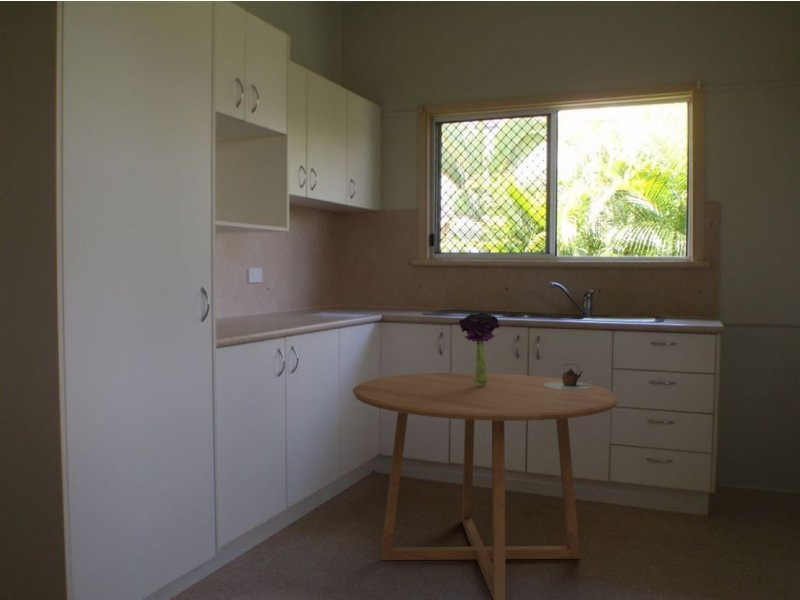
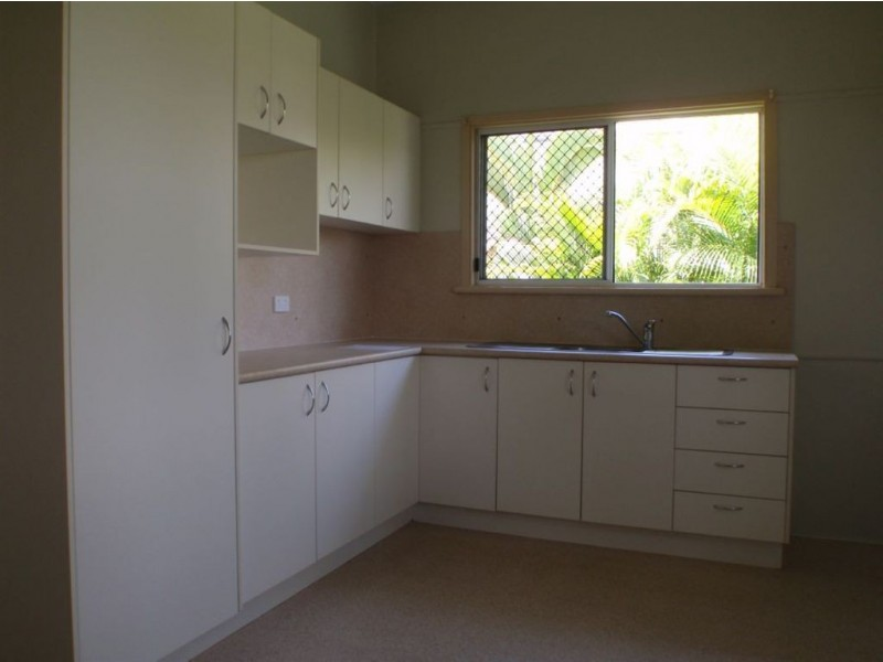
- dining table (472, 473)
- teapot (568, 374)
- bouquet (479, 348)
